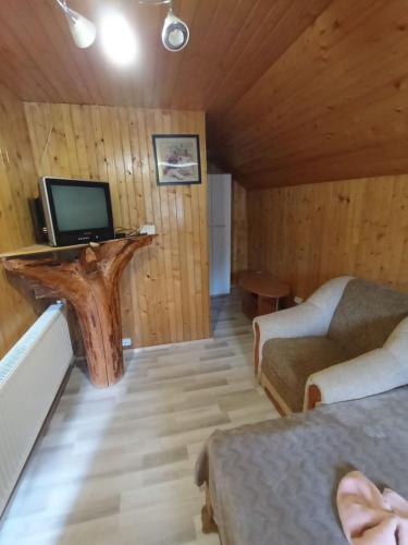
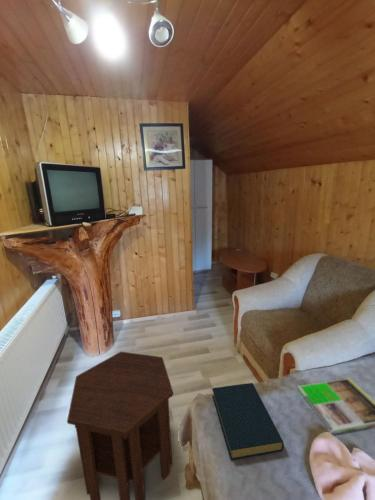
+ magazine (341, 402)
+ hardback book (243, 415)
+ side table (126, 422)
